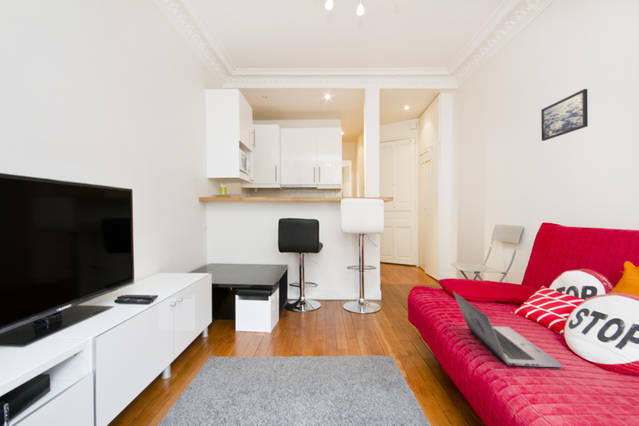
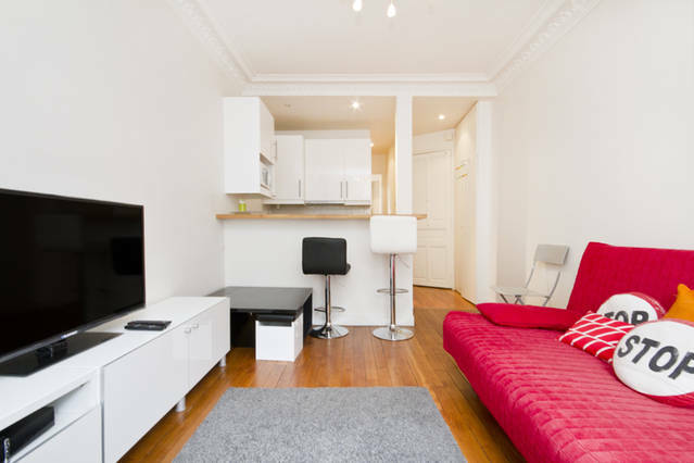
- laptop (499, 327)
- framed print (562, 117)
